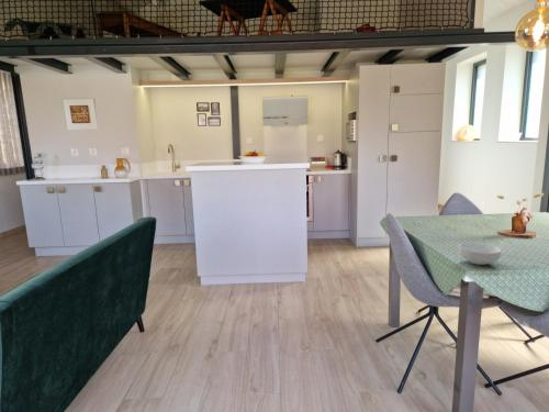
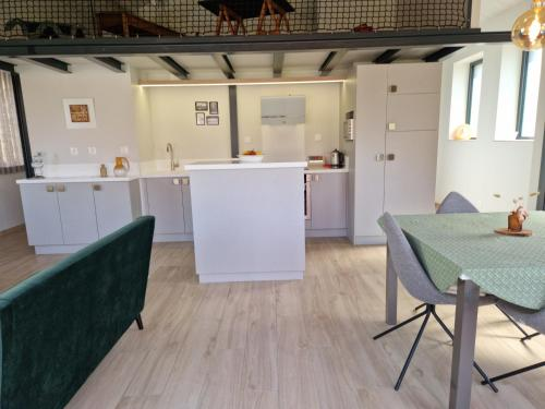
- cereal bowl (479, 254)
